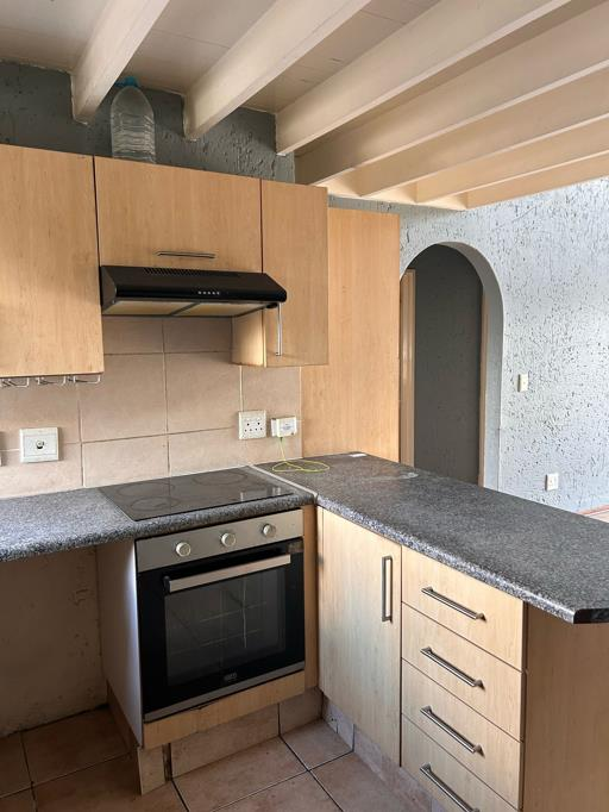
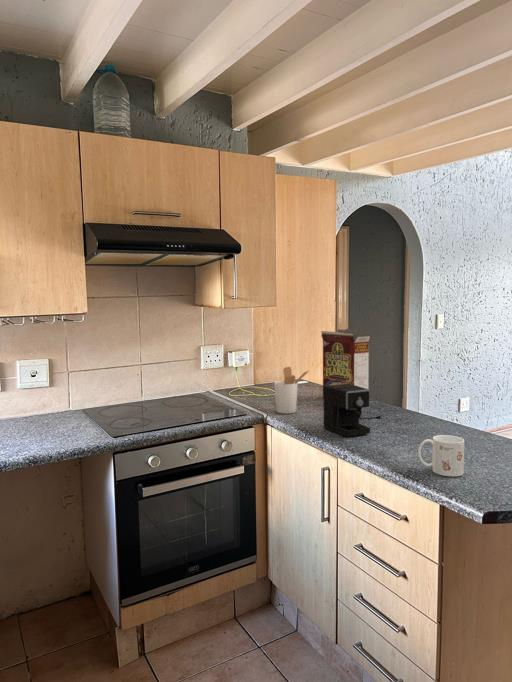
+ mug (440, 454)
+ coffee maker (364, 406)
+ cereal box (344, 365)
+ utensil holder (292, 389)
